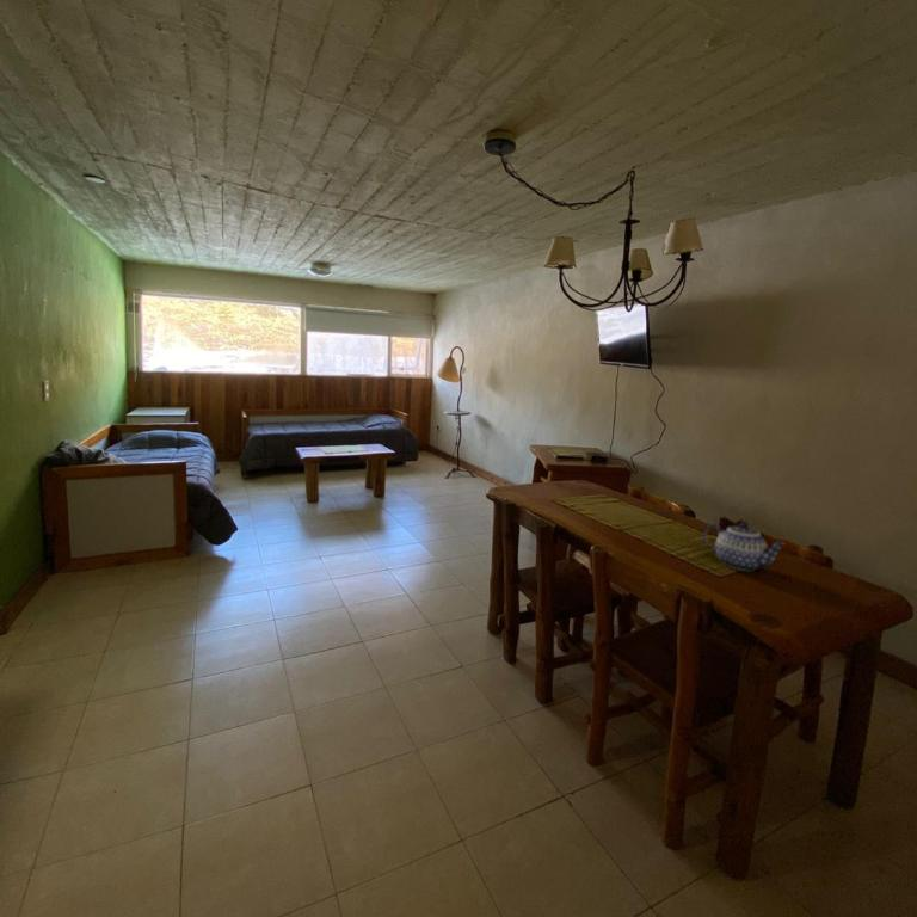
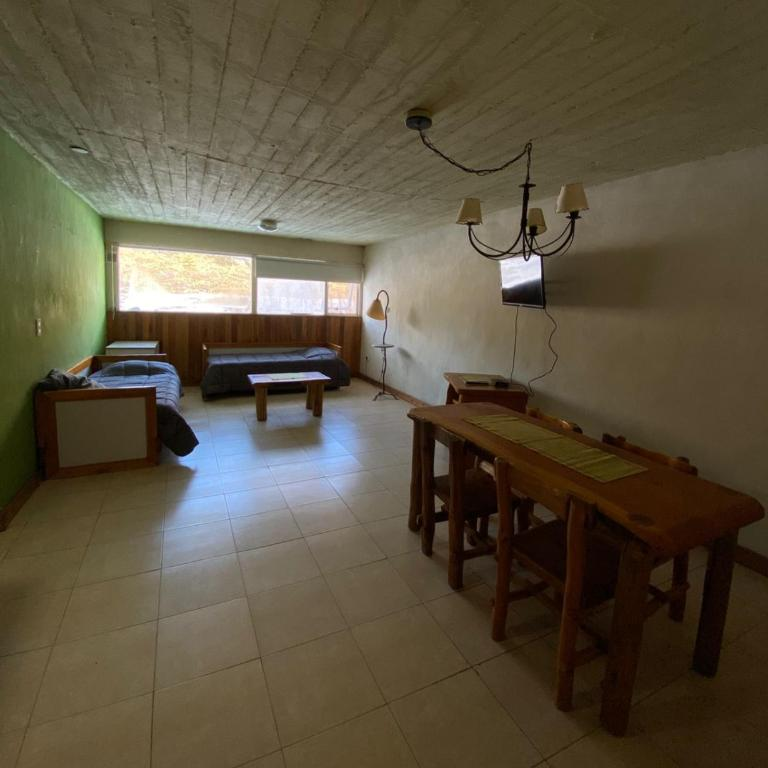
- teapot (741, 543)
